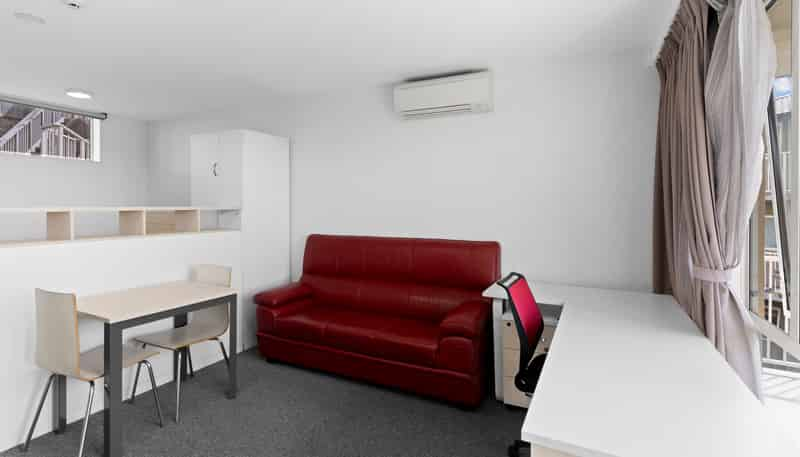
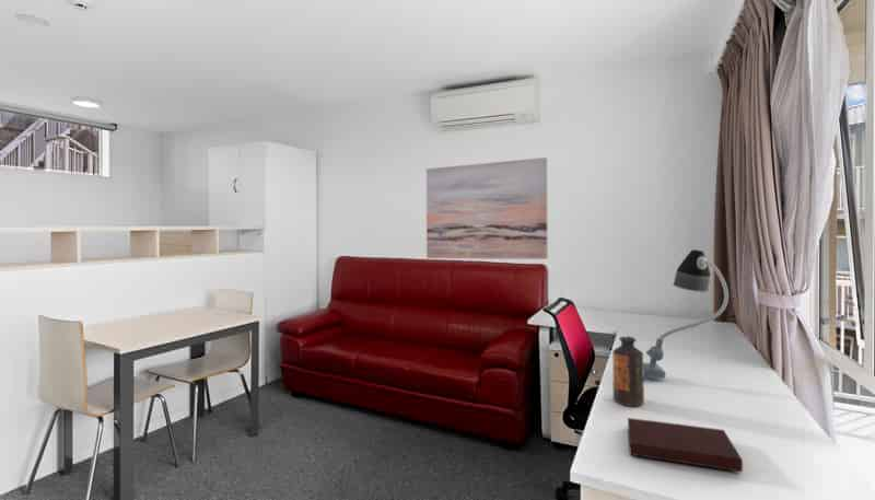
+ desk lamp (685, 325)
+ wall art (482, 211)
+ notebook (678, 442)
+ bottle (628, 369)
